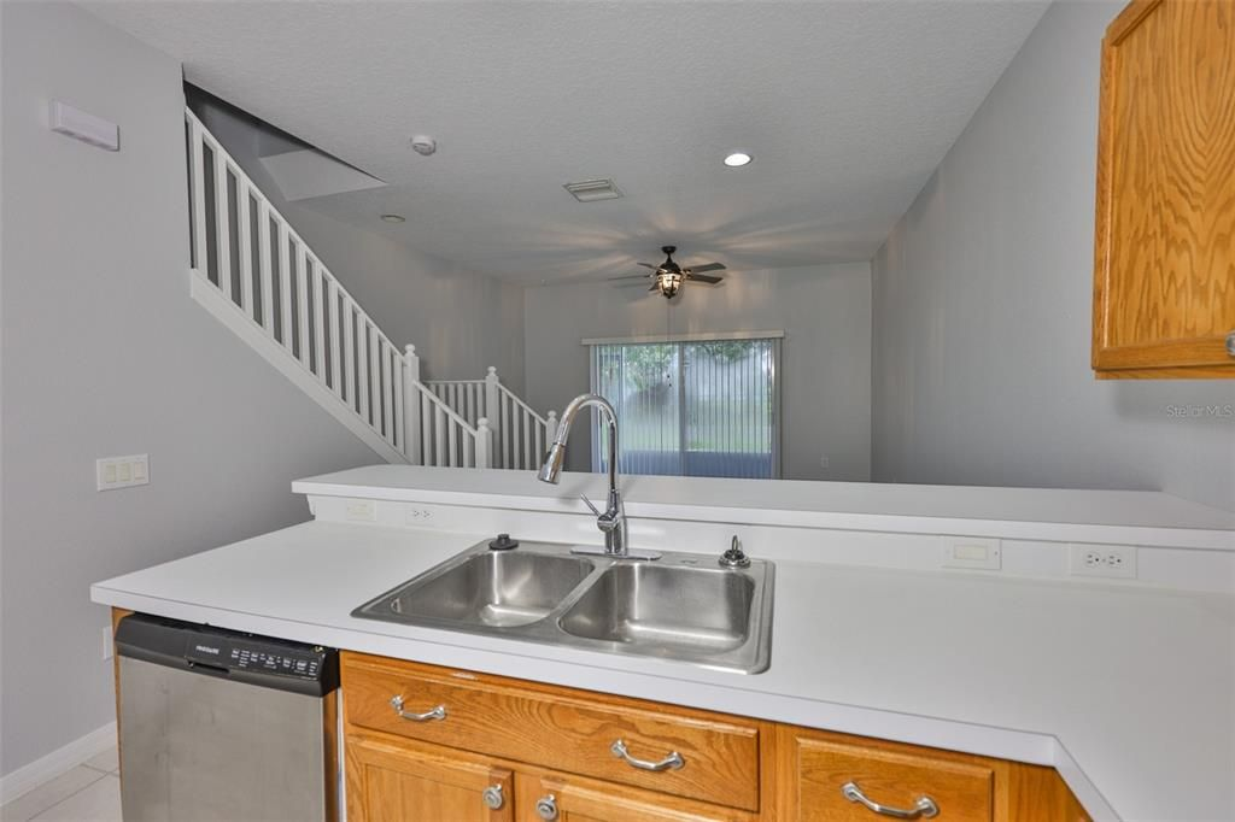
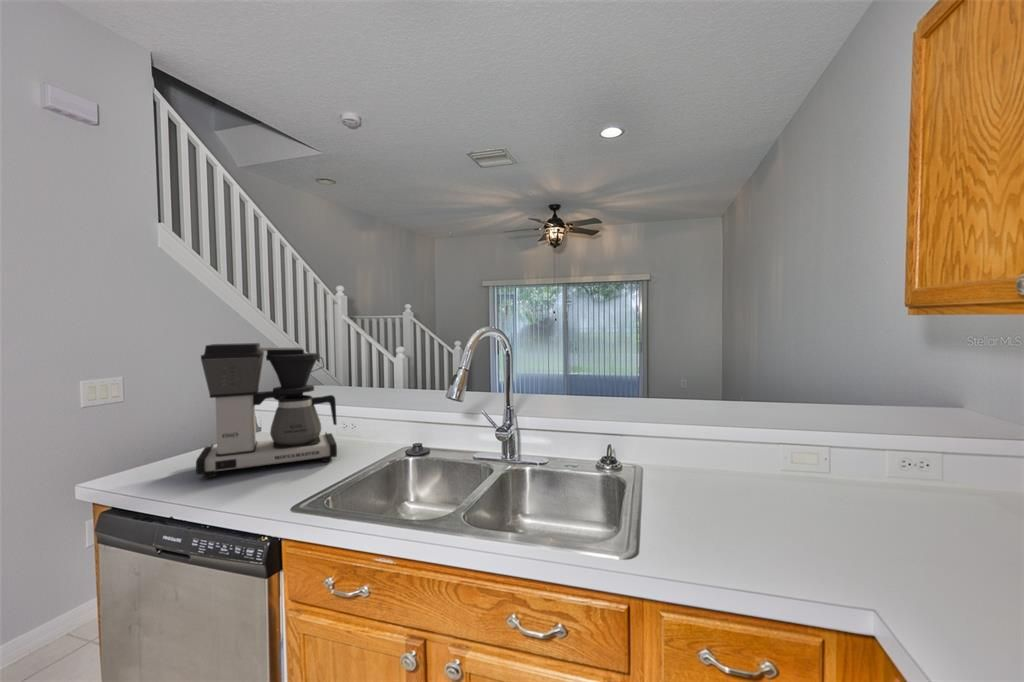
+ coffee maker (275, 399)
